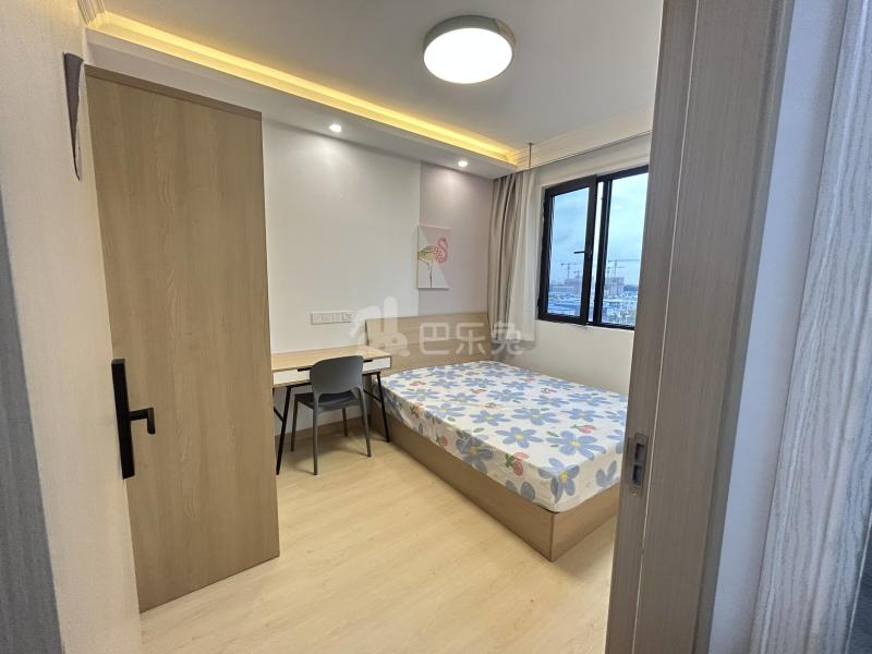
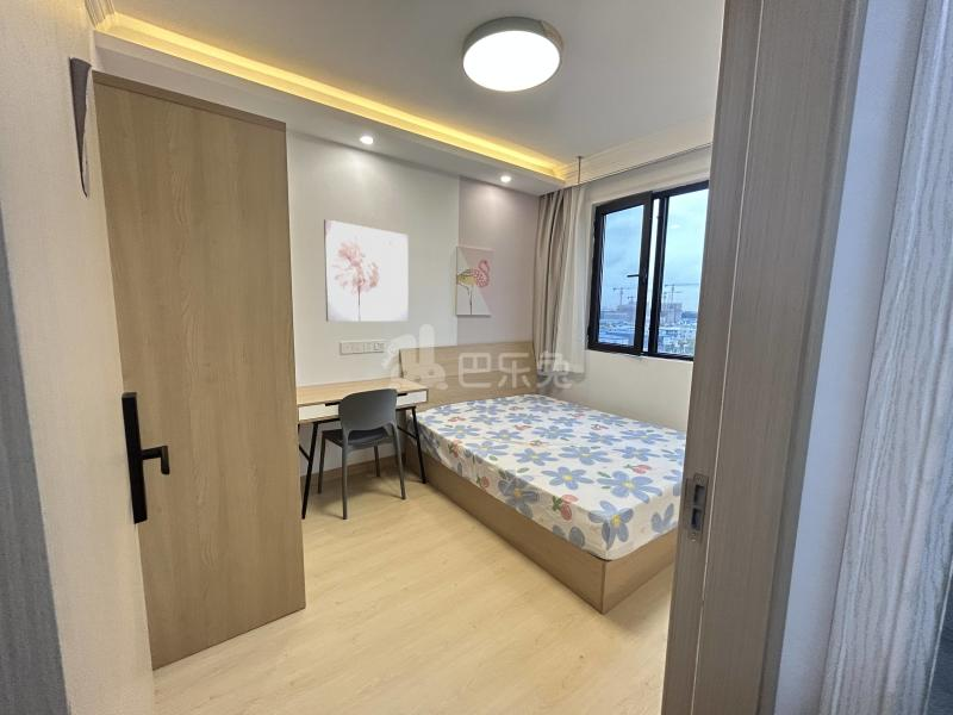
+ wall art (369, 275)
